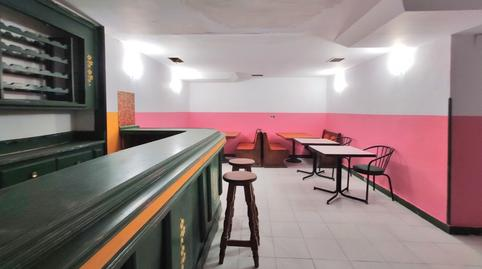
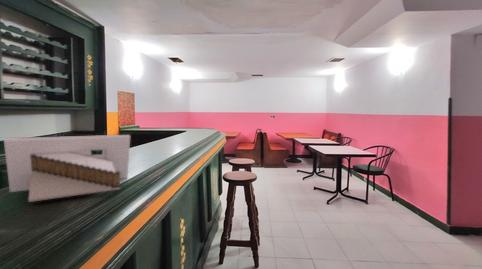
+ architectural model (74, 160)
